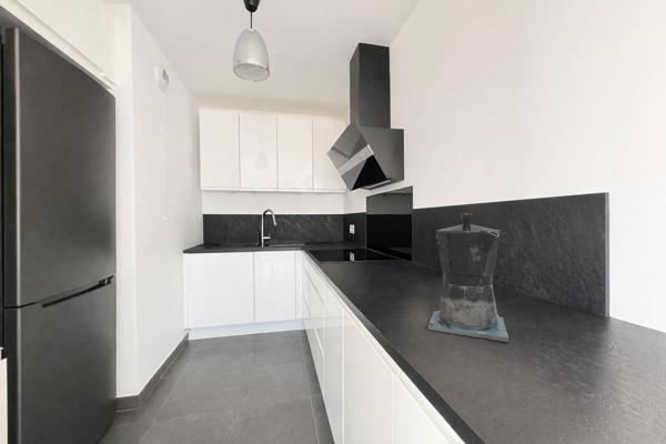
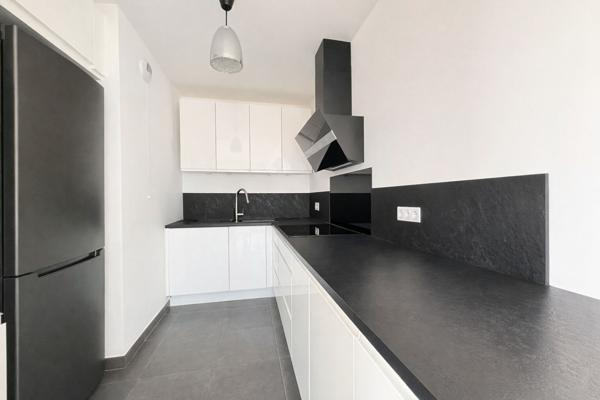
- coffee maker (465, 268)
